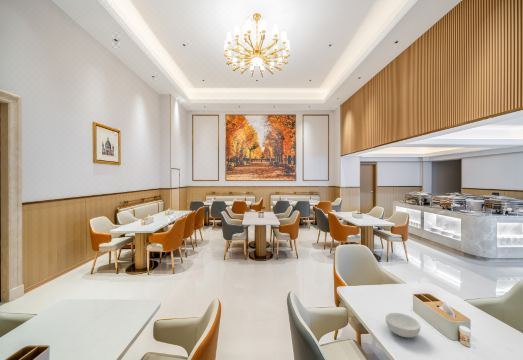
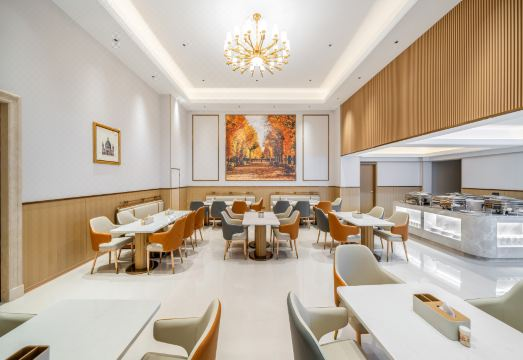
- cereal bowl (402, 326)
